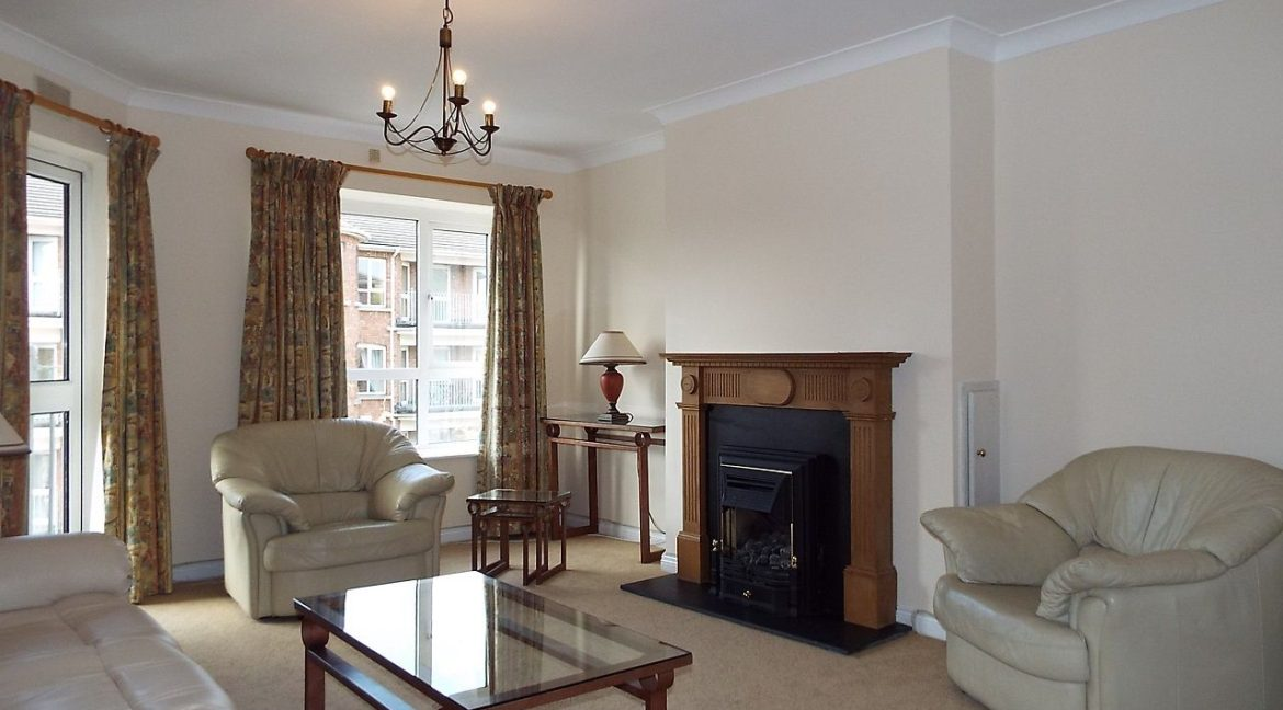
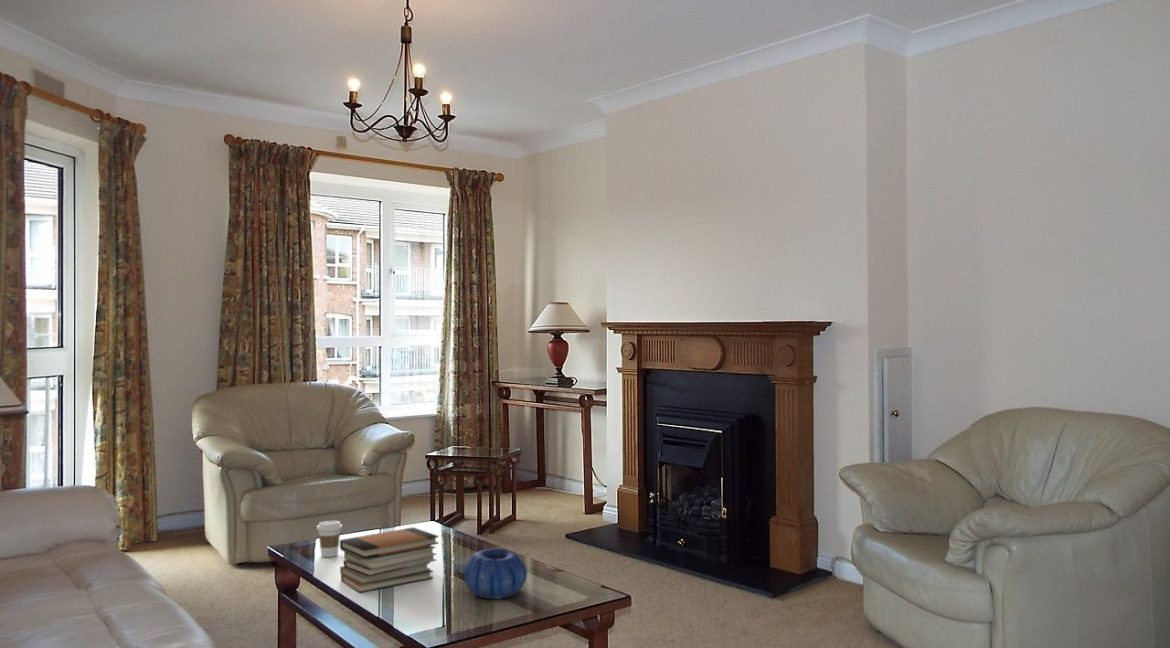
+ book stack (389, 558)
+ coffee cup (329, 538)
+ decorative bowl (495, 572)
